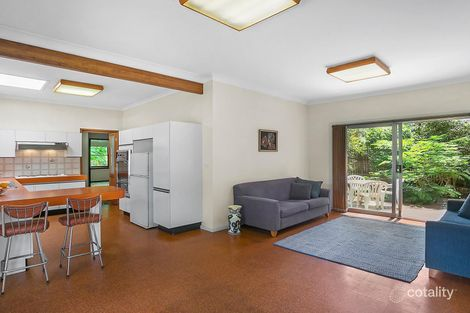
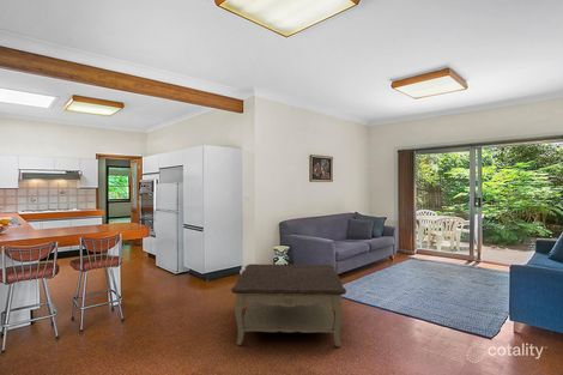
+ coffee table (289, 300)
